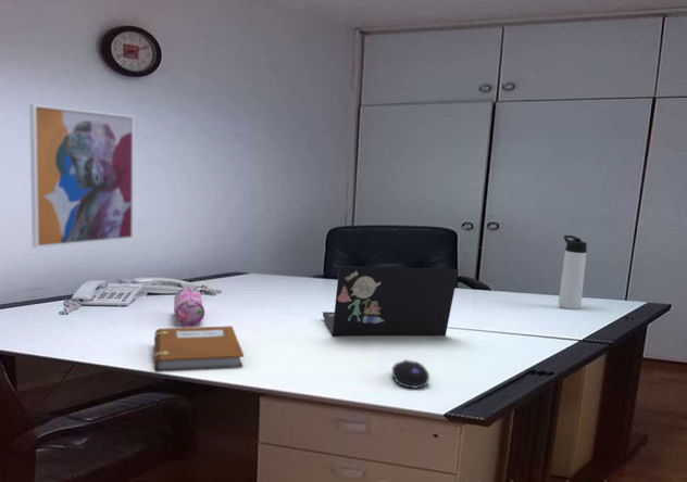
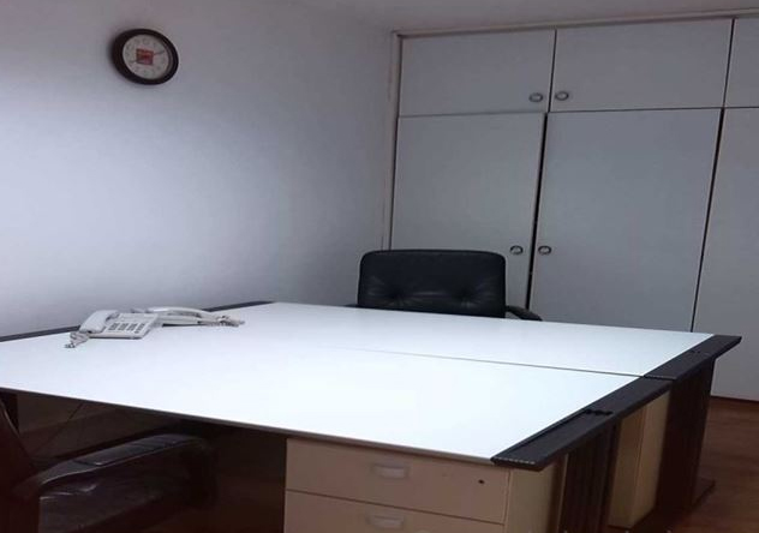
- thermos bottle (571, 271)
- wall art (86, 177)
- pencil case (188, 305)
- computer mouse (410, 370)
- notebook (196, 346)
- laptop (385, 293)
